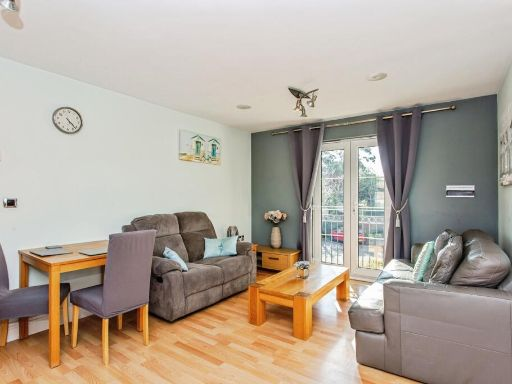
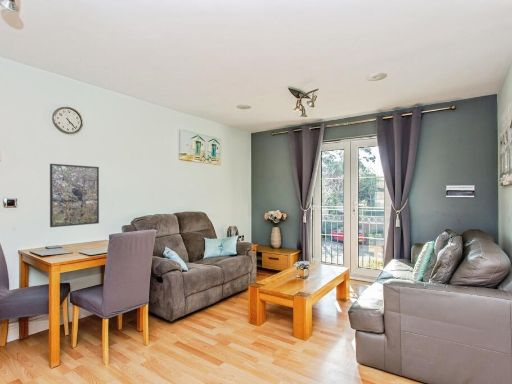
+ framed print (75, 195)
